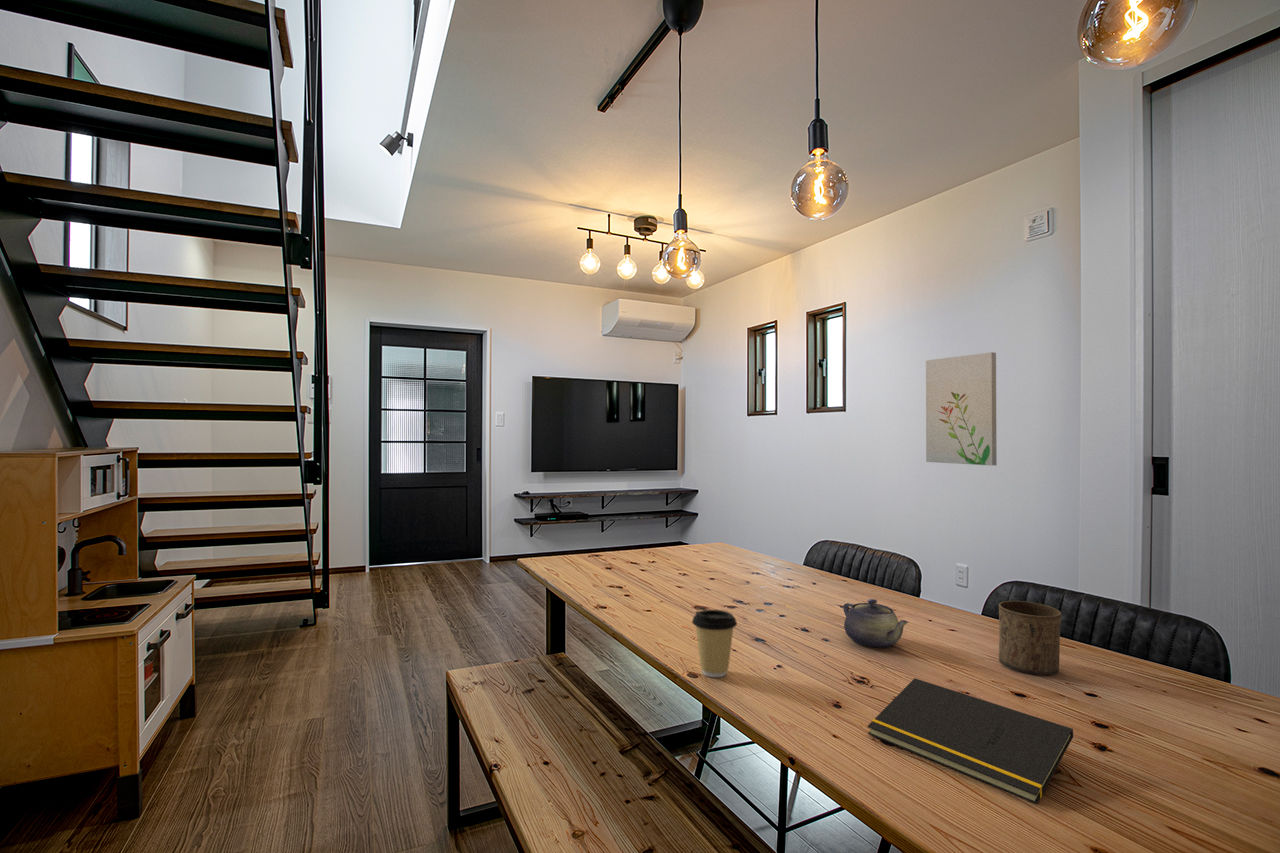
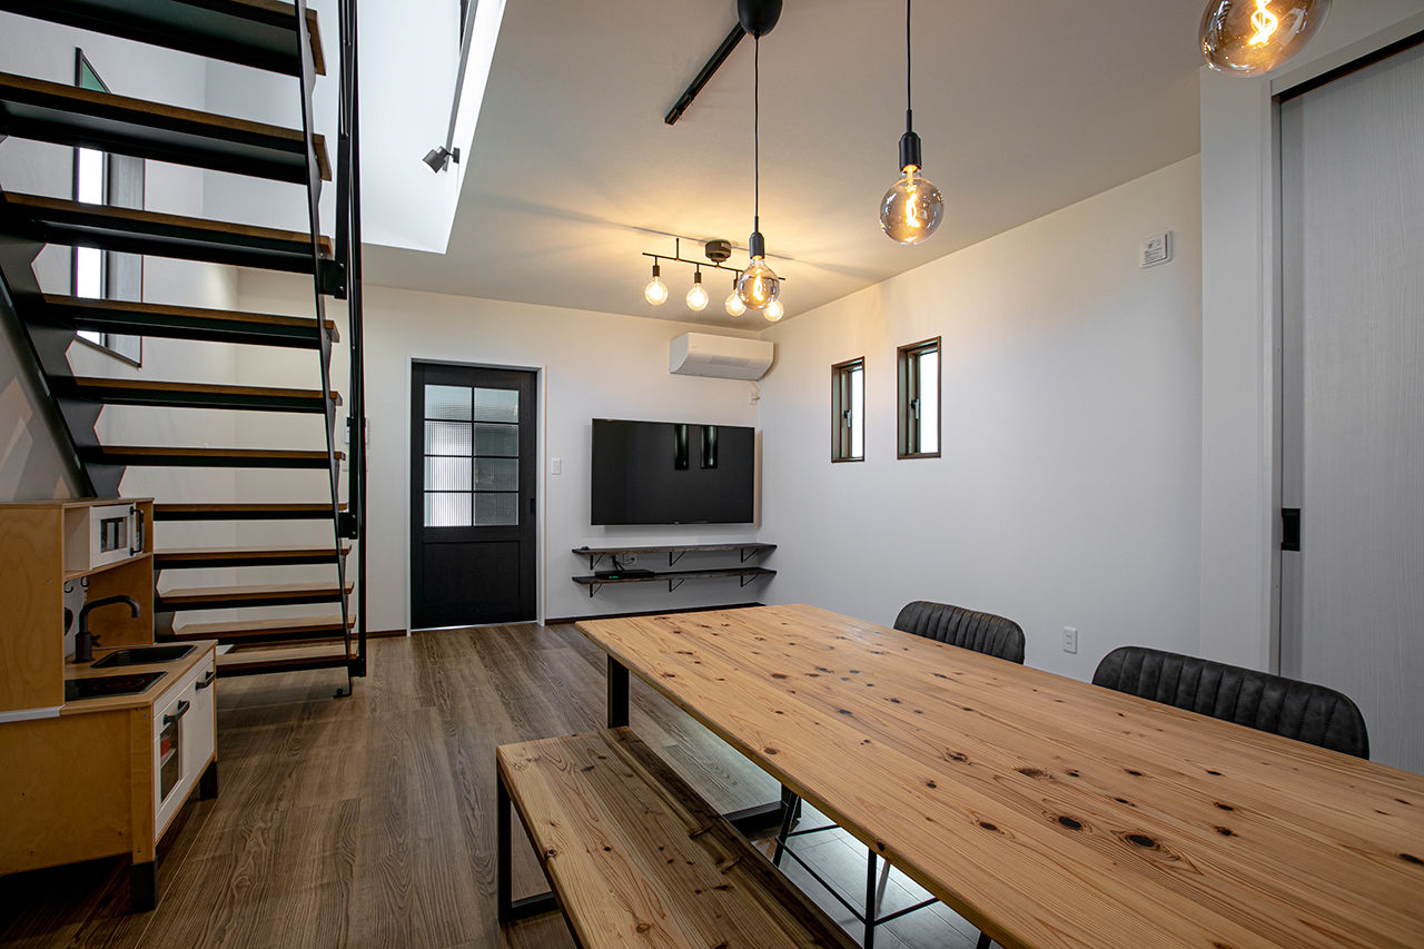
- notepad (966, 731)
- teapot (874, 621)
- cup (1029, 637)
- wall art (959, 410)
- coffee cup (714, 642)
